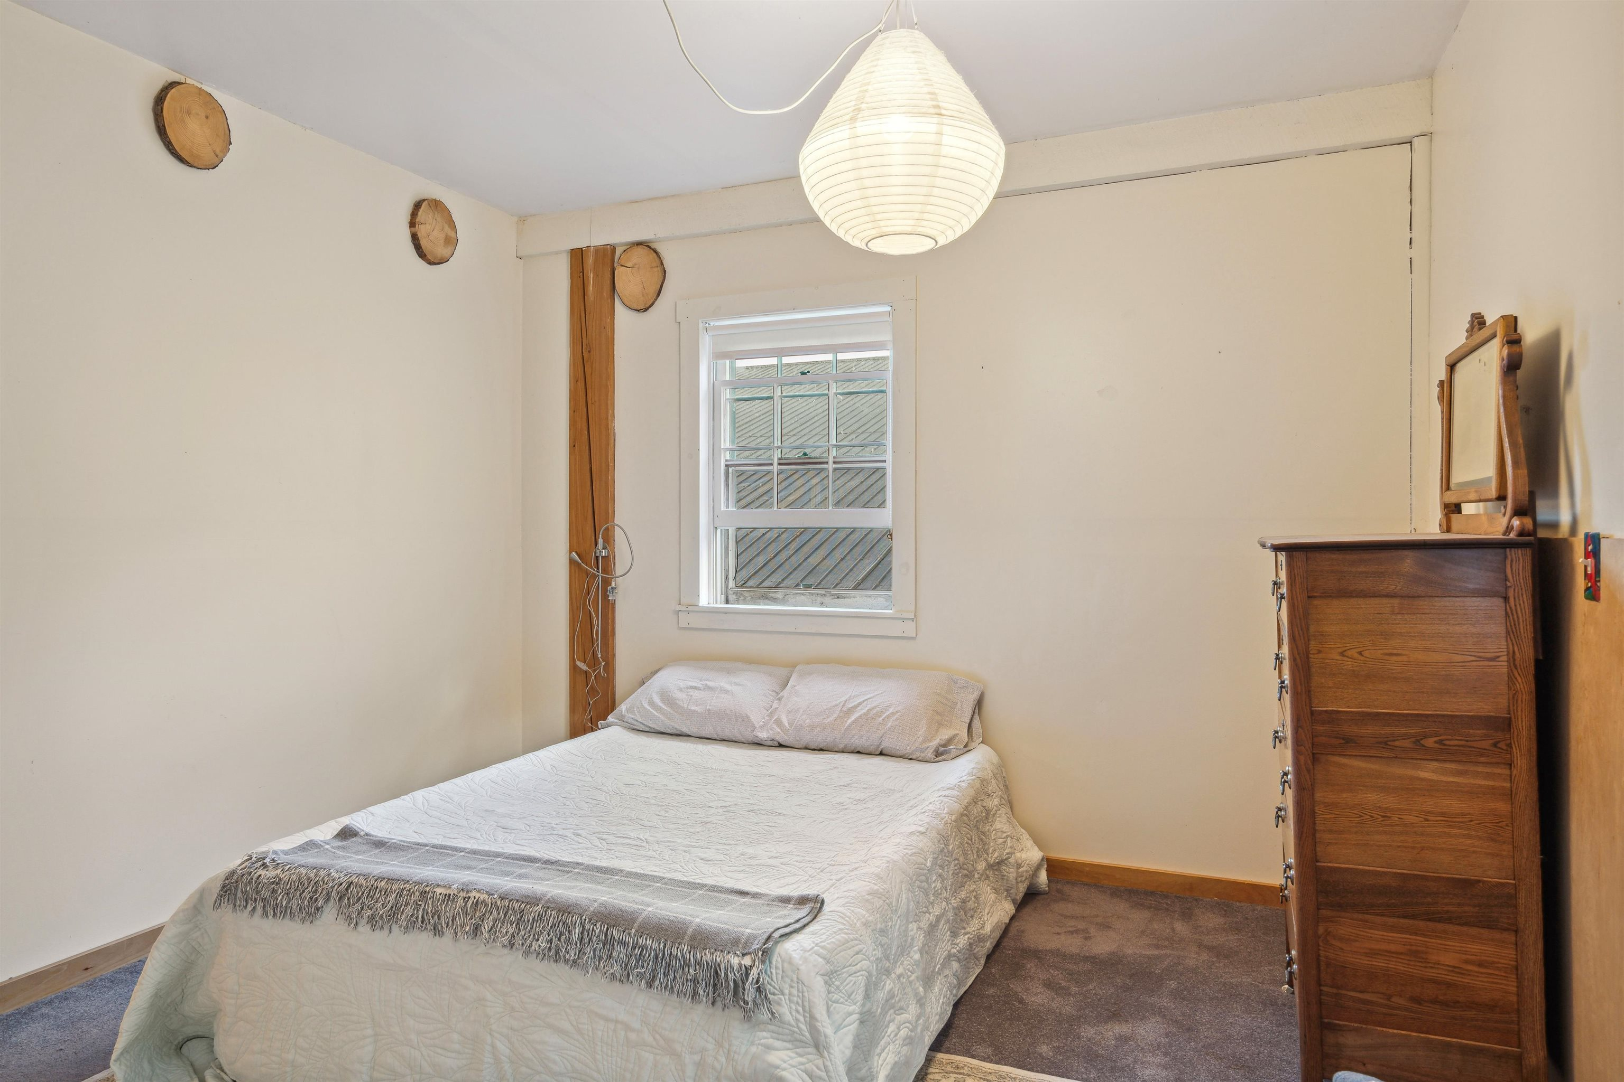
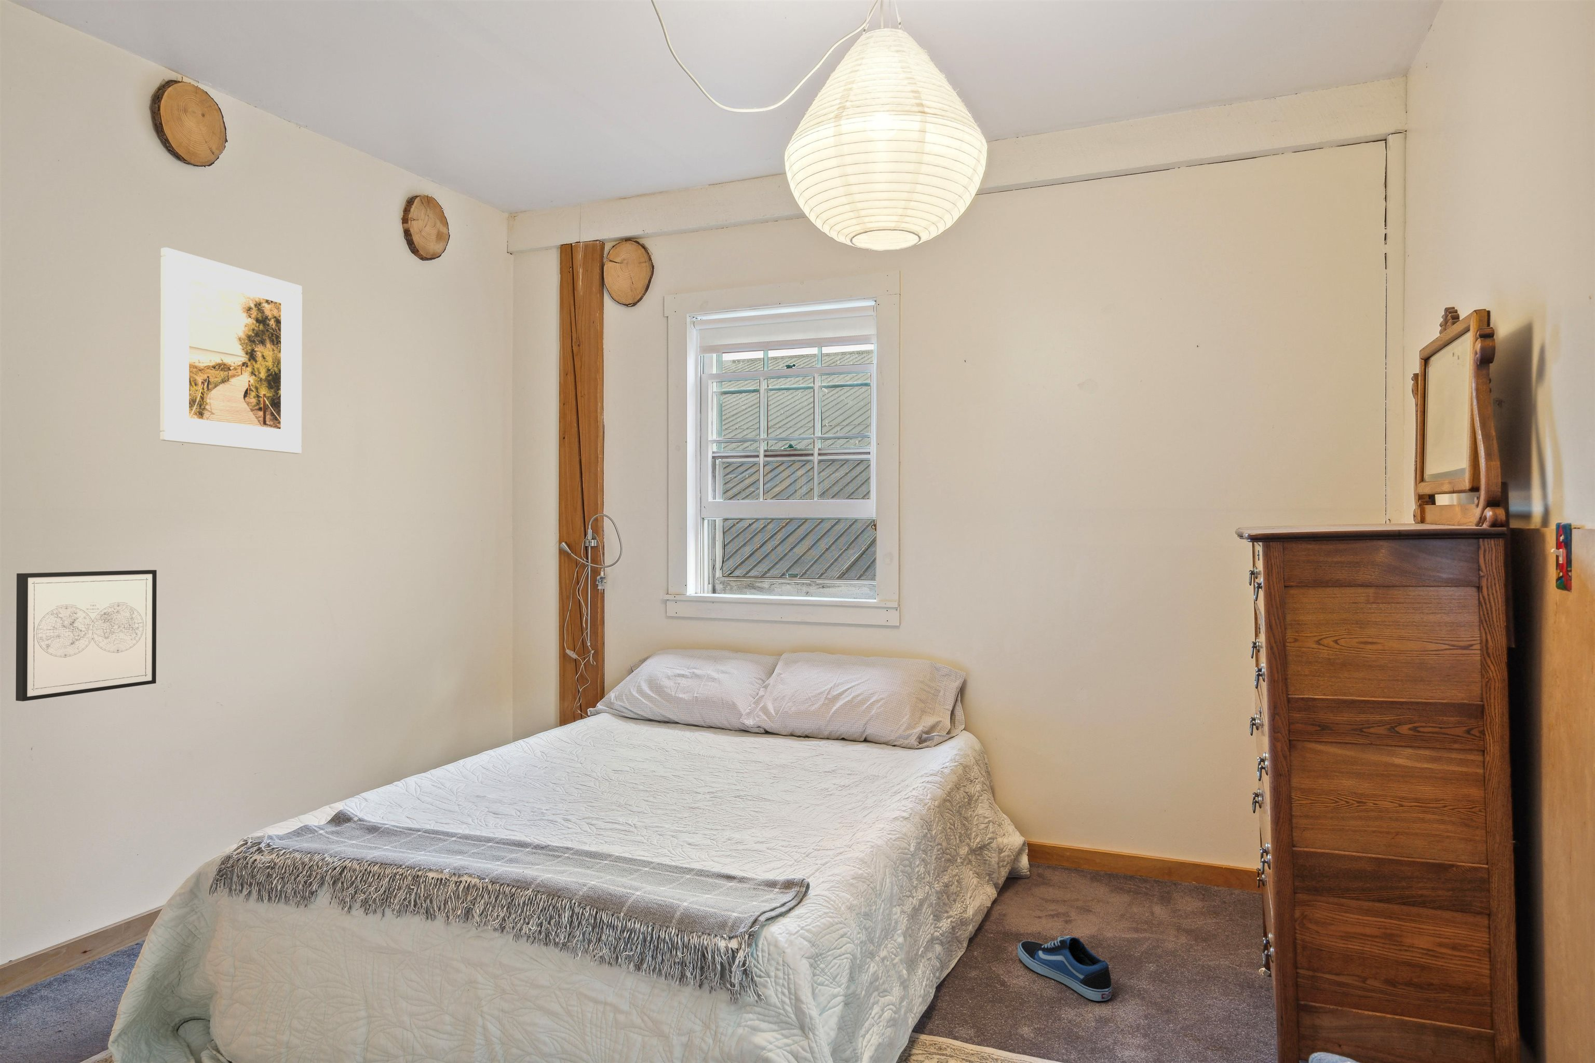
+ wall art (90, 631)
+ shoe (1065, 953)
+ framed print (236, 357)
